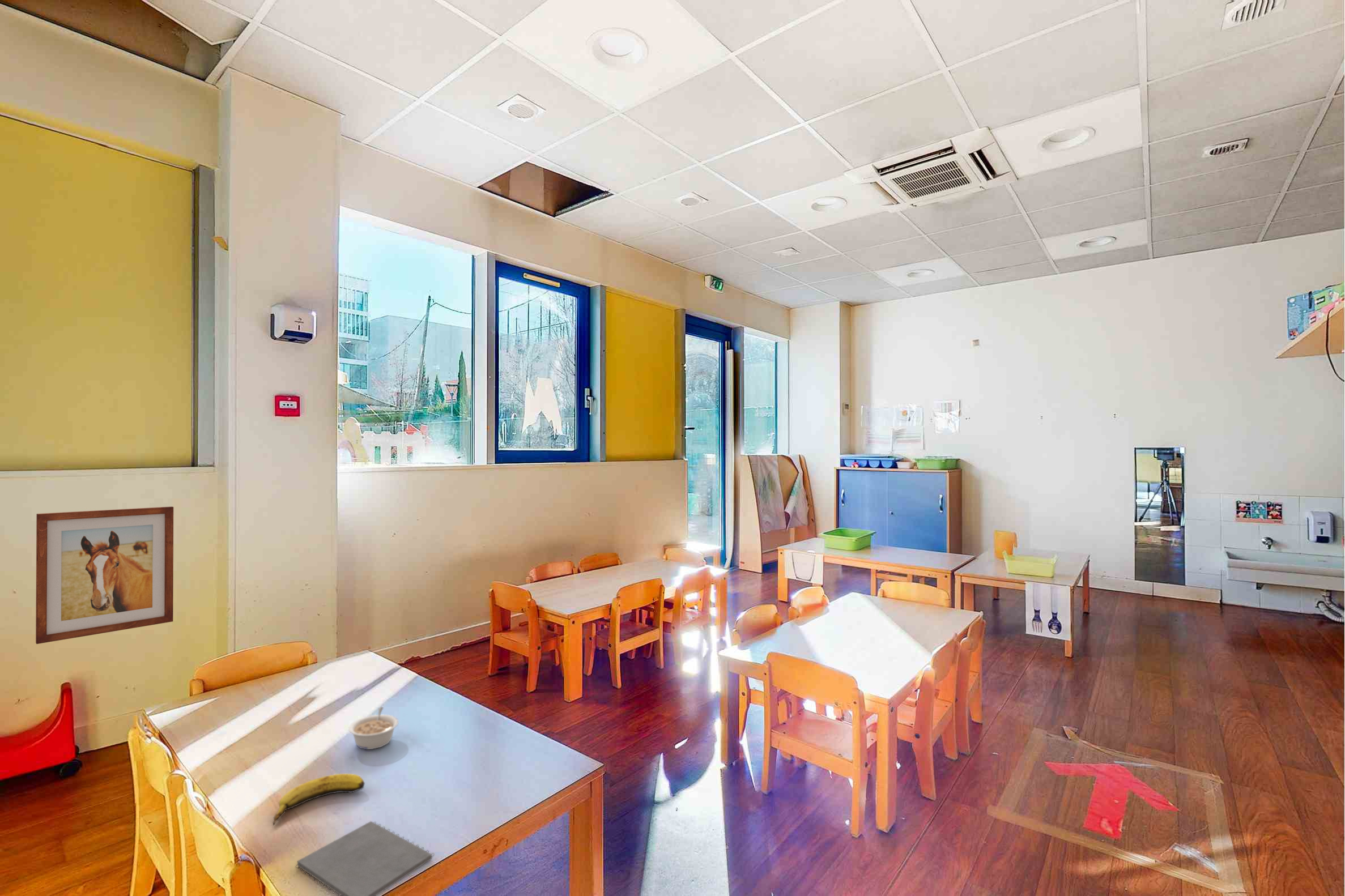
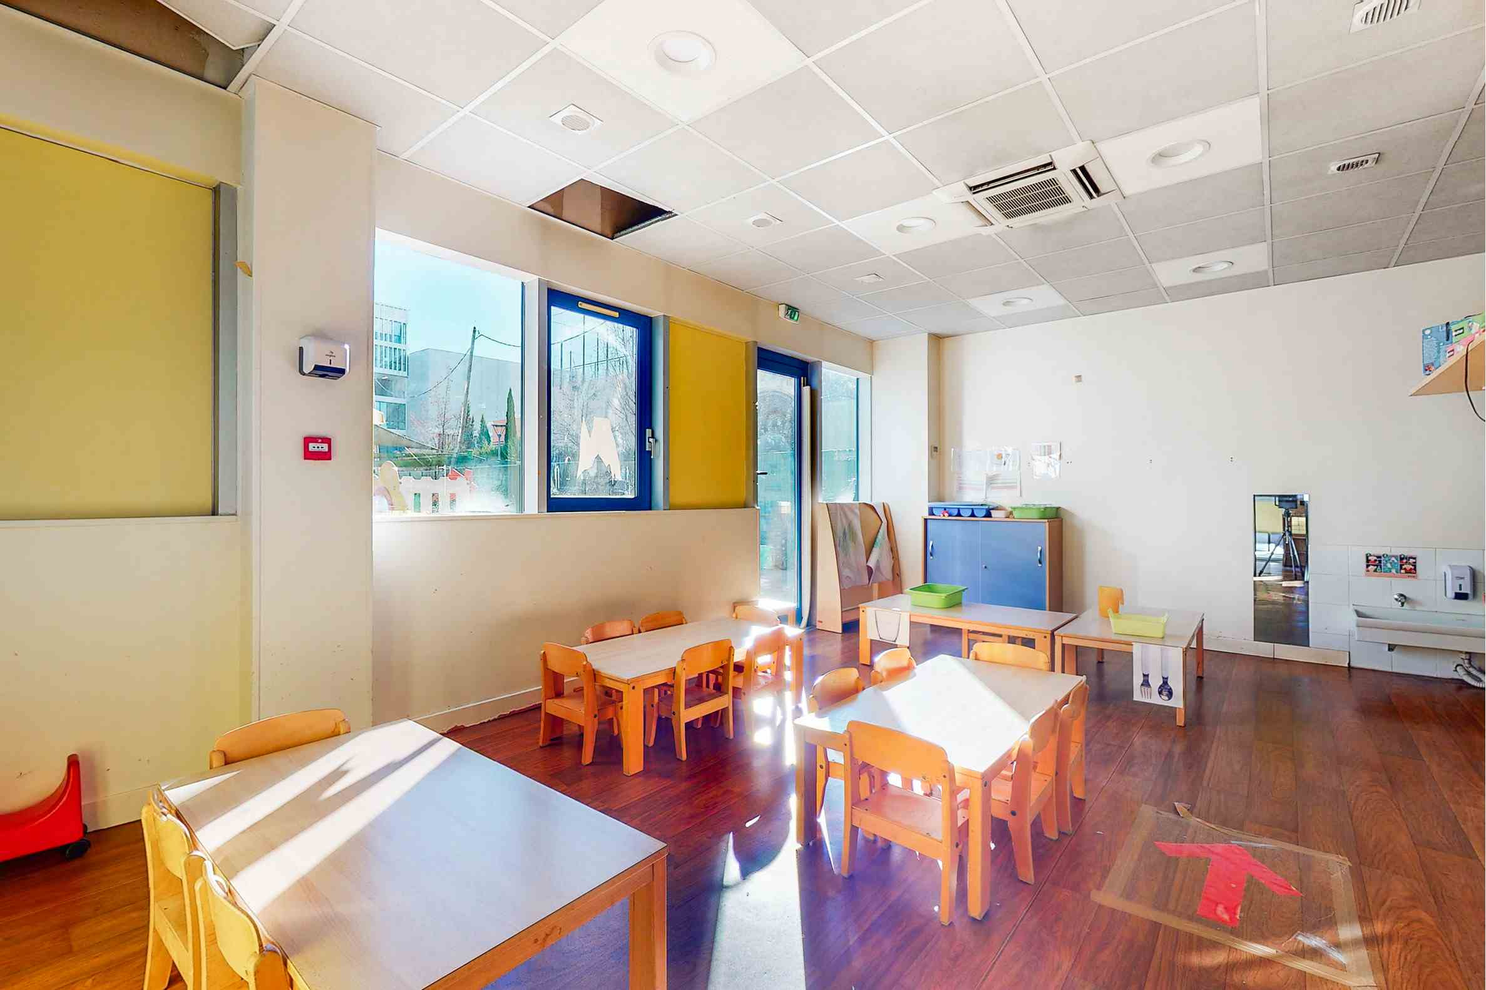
- wall art (108, 570)
- notepad (365, 860)
- legume (373, 731)
- banana (315, 793)
